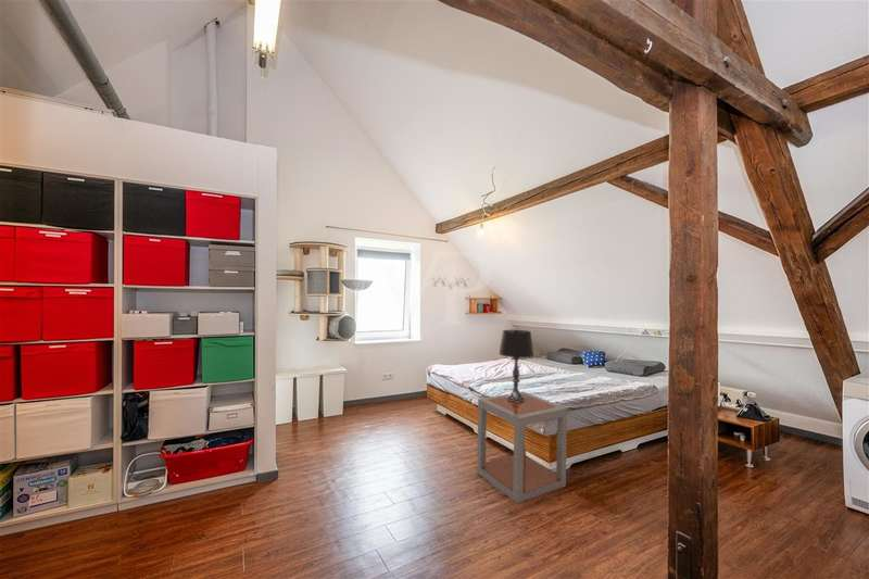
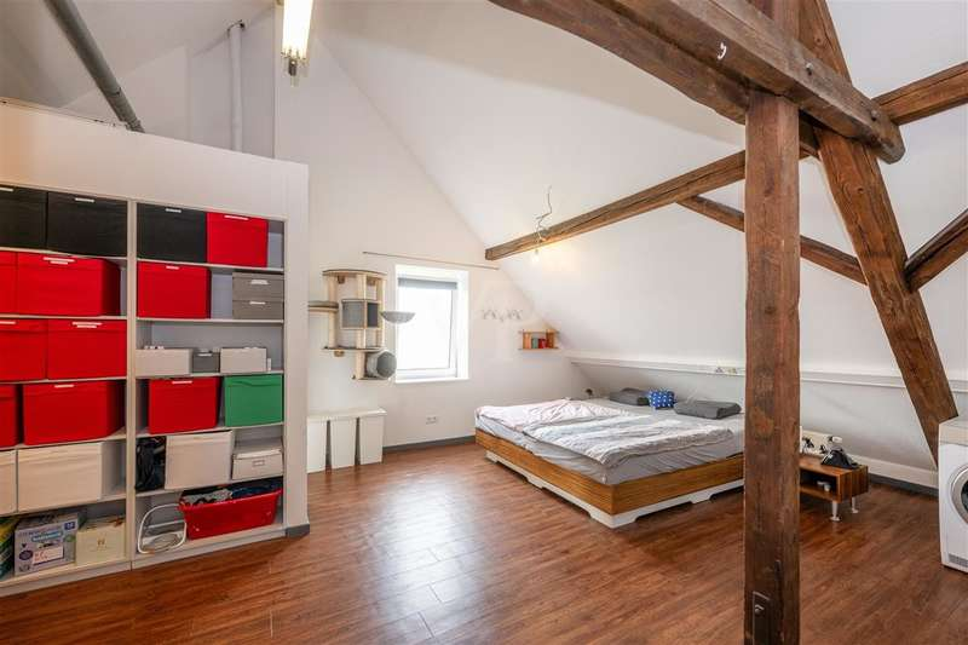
- side table (520, 441)
- table lamp (516, 364)
